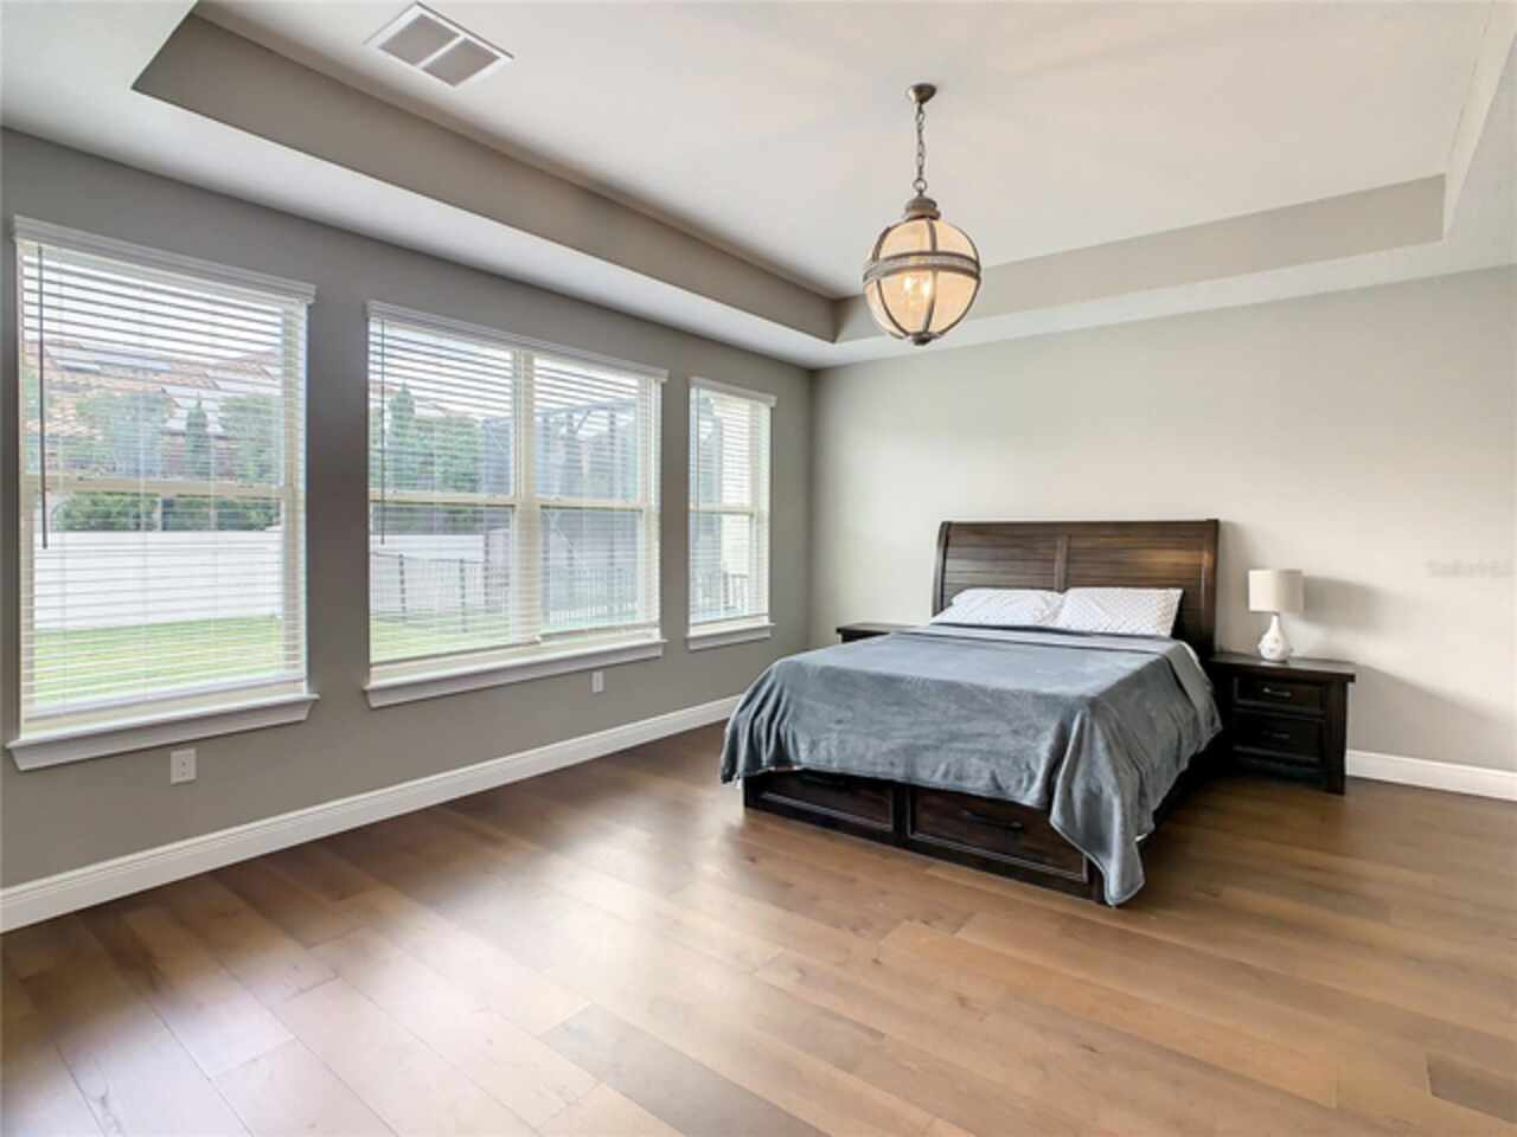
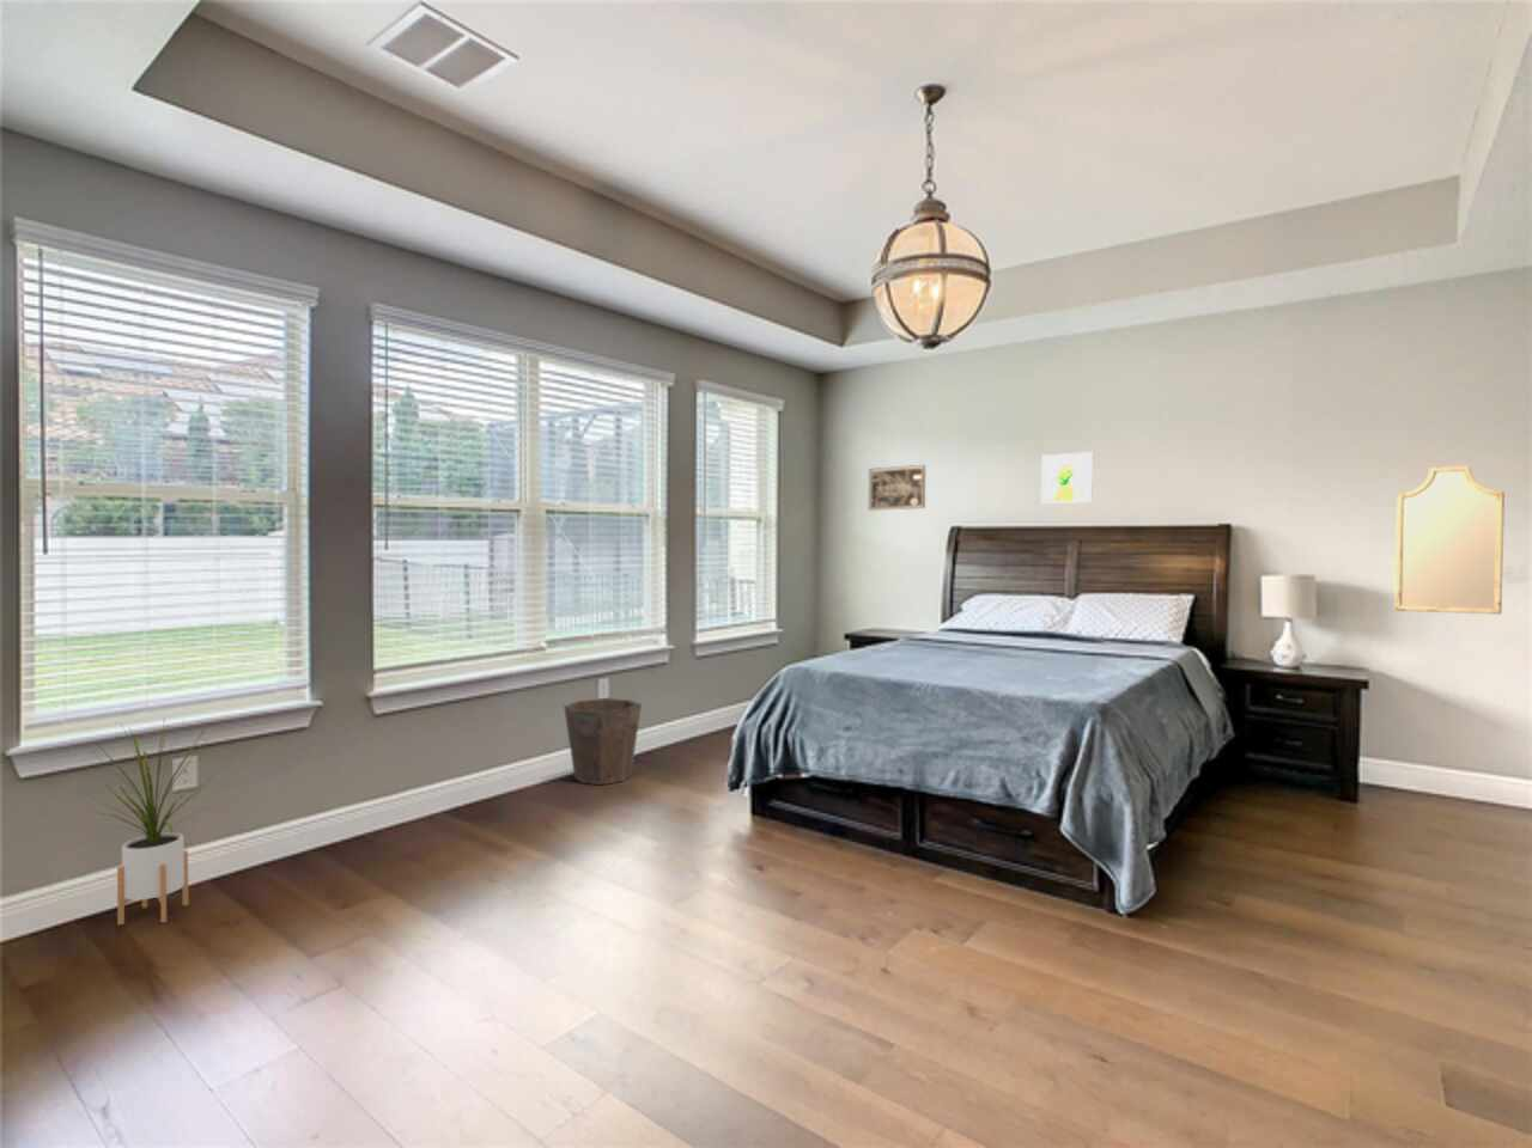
+ waste bin (602, 740)
+ wall art (1065, 479)
+ home mirror (1448, 539)
+ wall art (895, 488)
+ house plant (153, 816)
